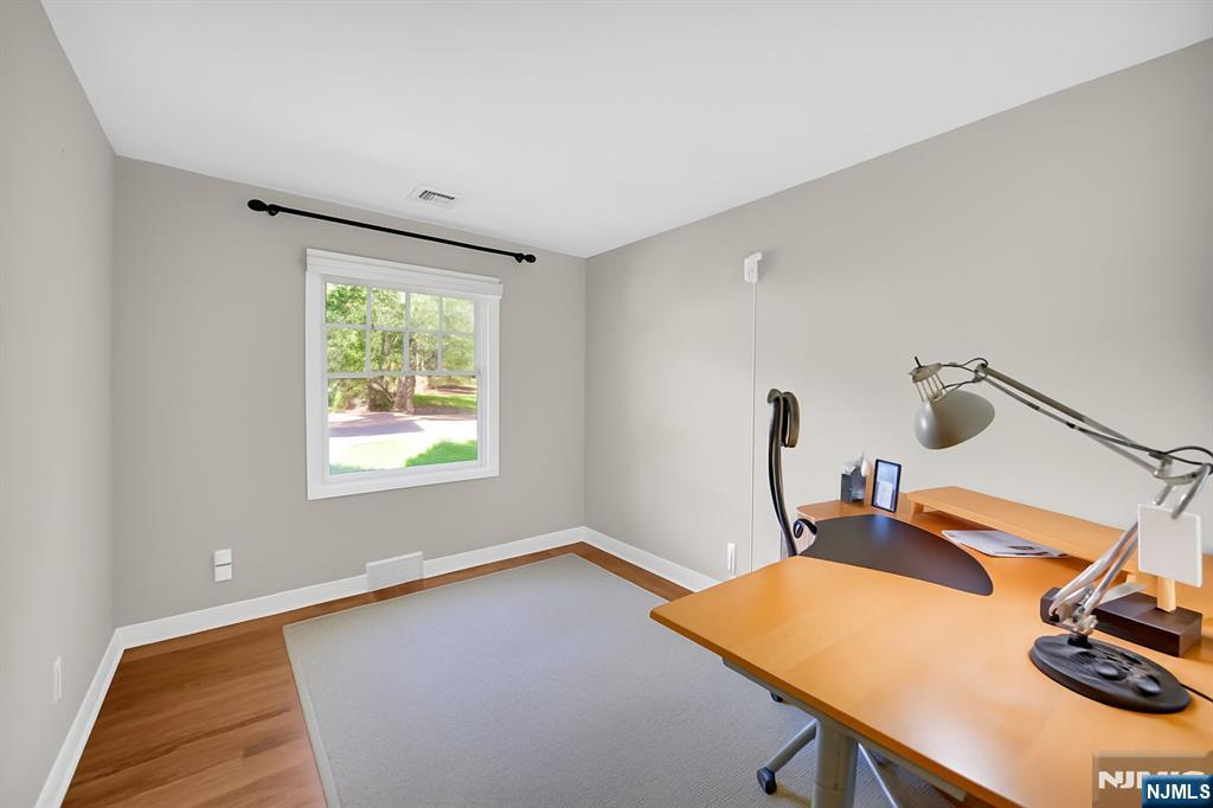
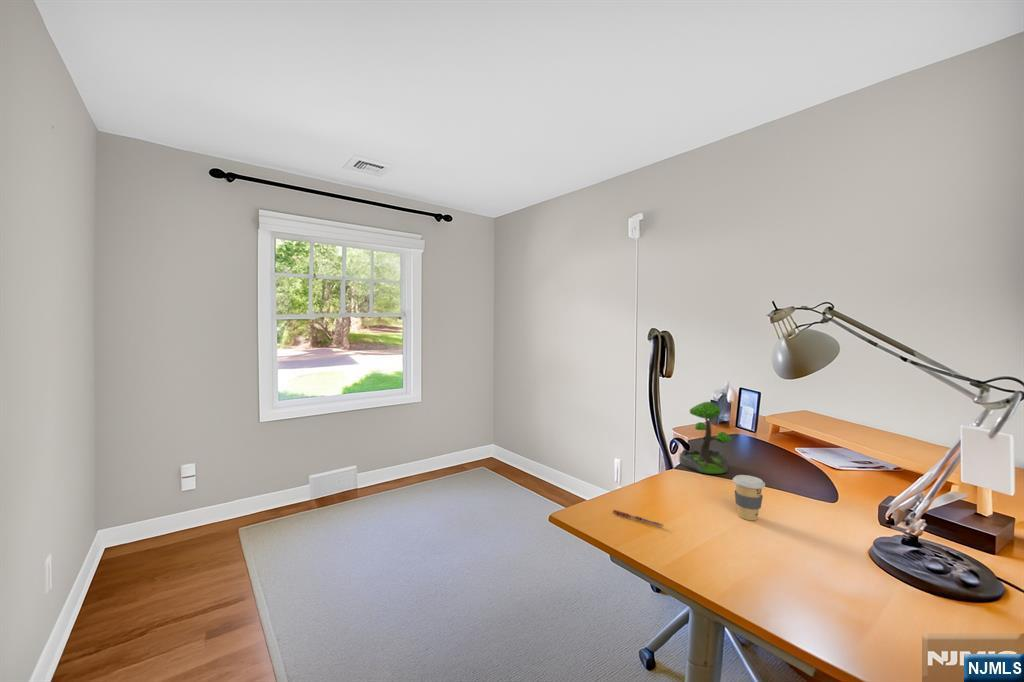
+ coffee cup (748, 497)
+ plant (705, 433)
+ pen (637, 517)
